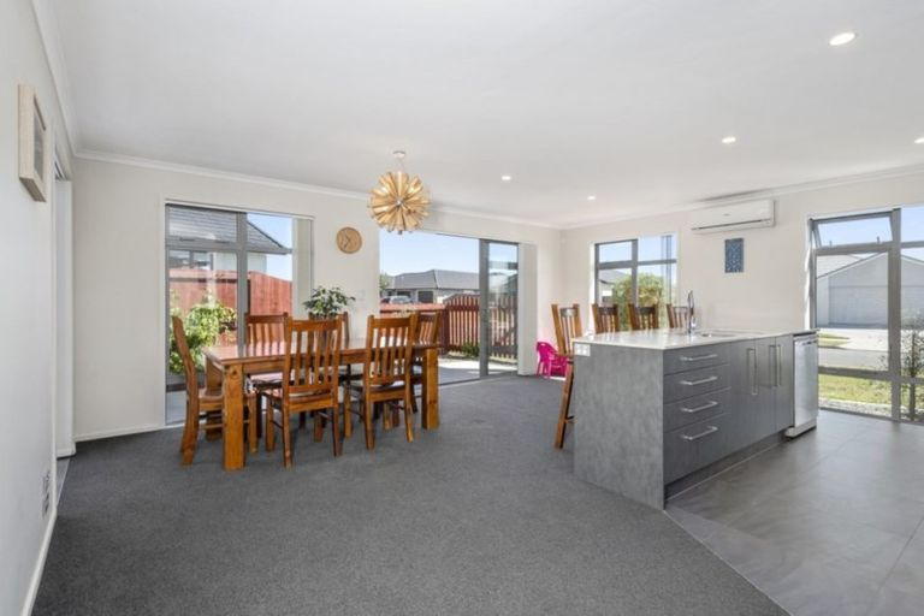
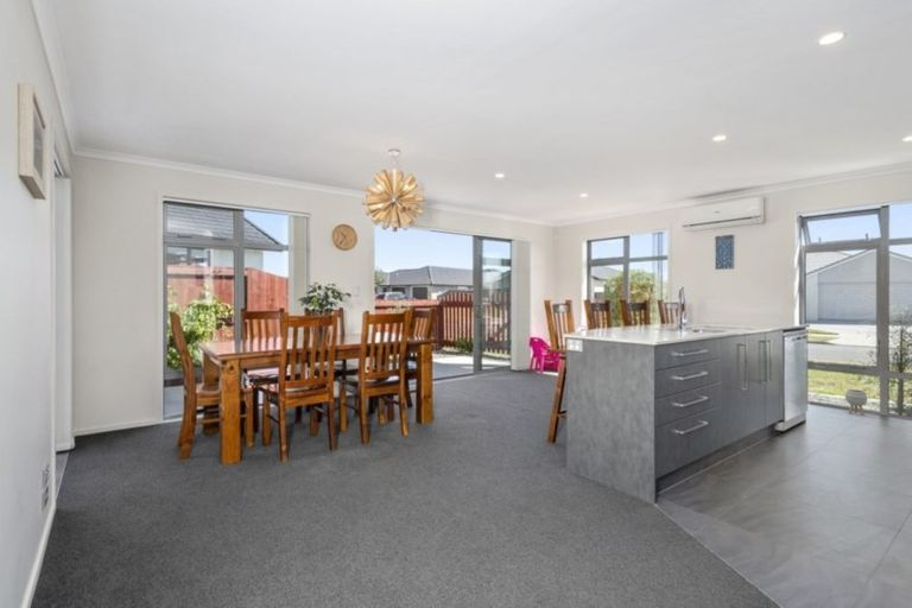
+ planter (856, 401)
